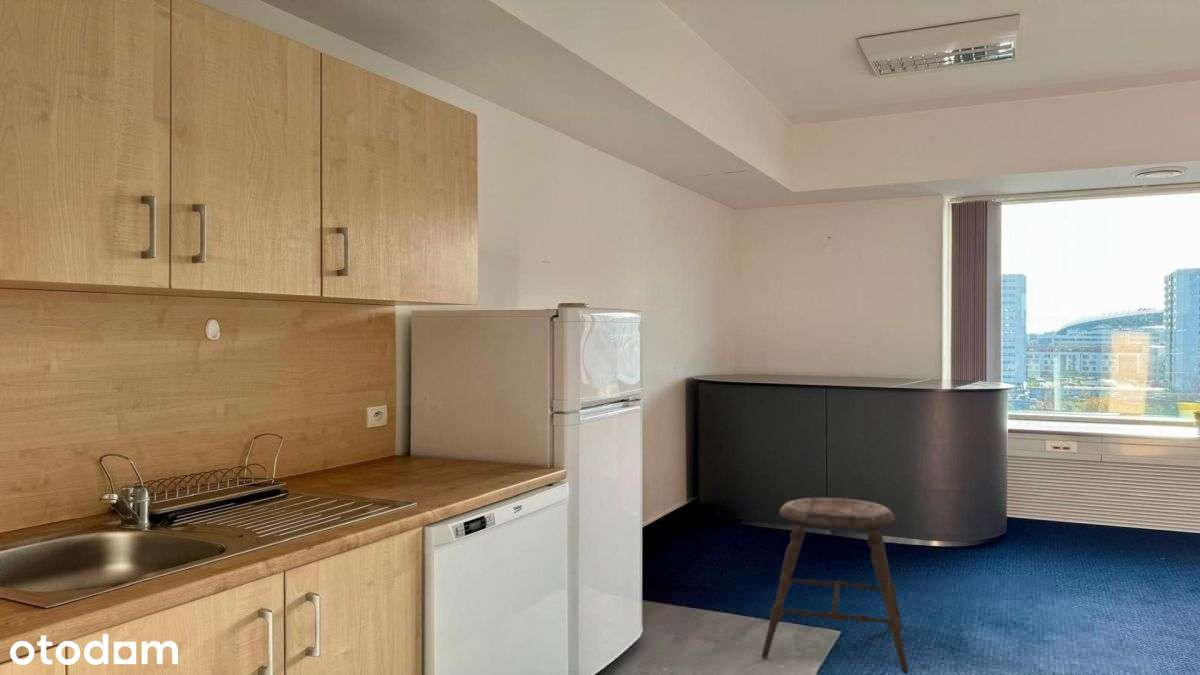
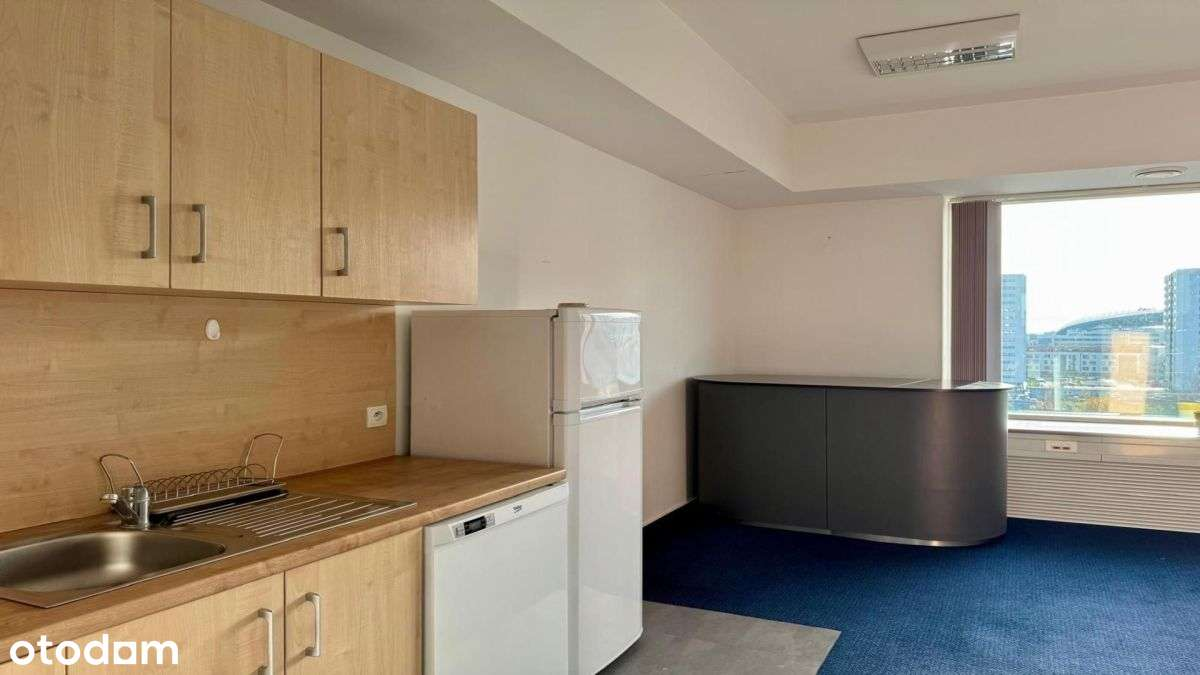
- stool (835, 581)
